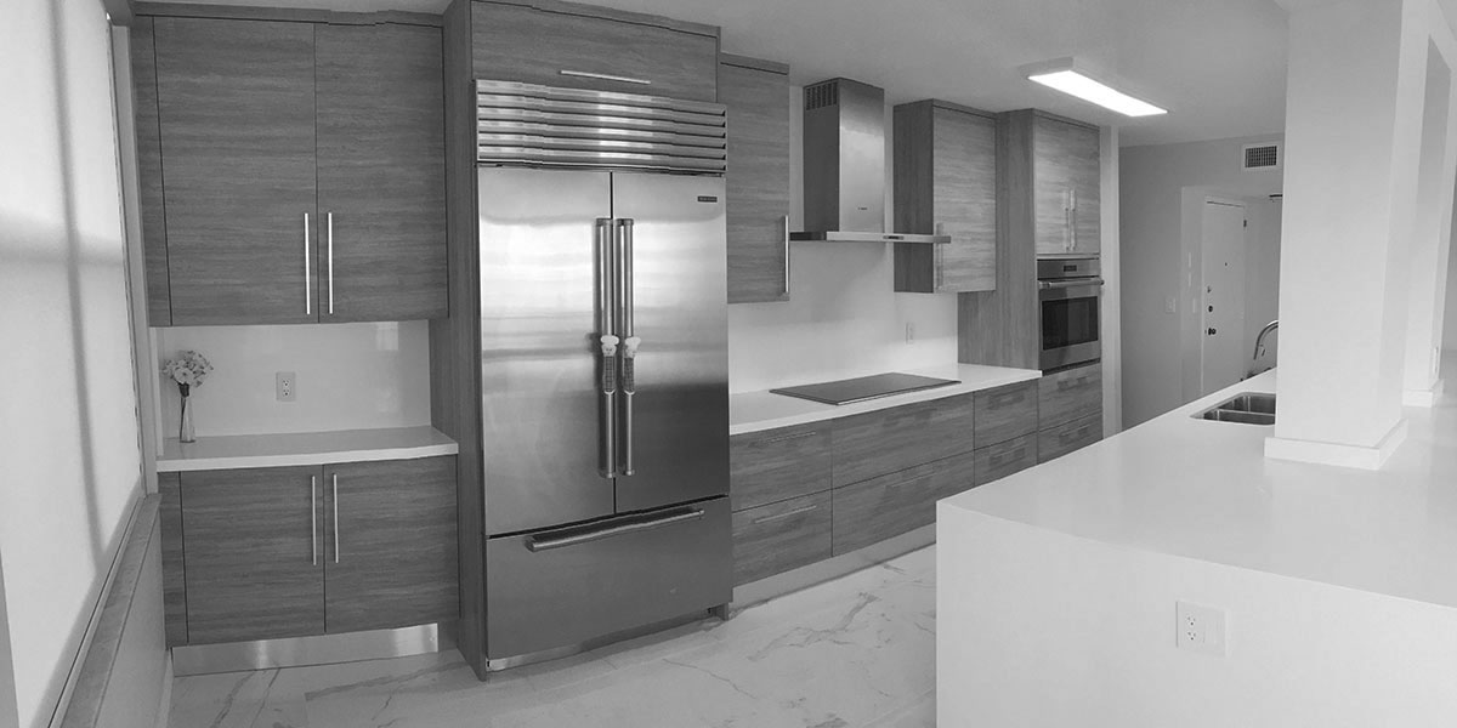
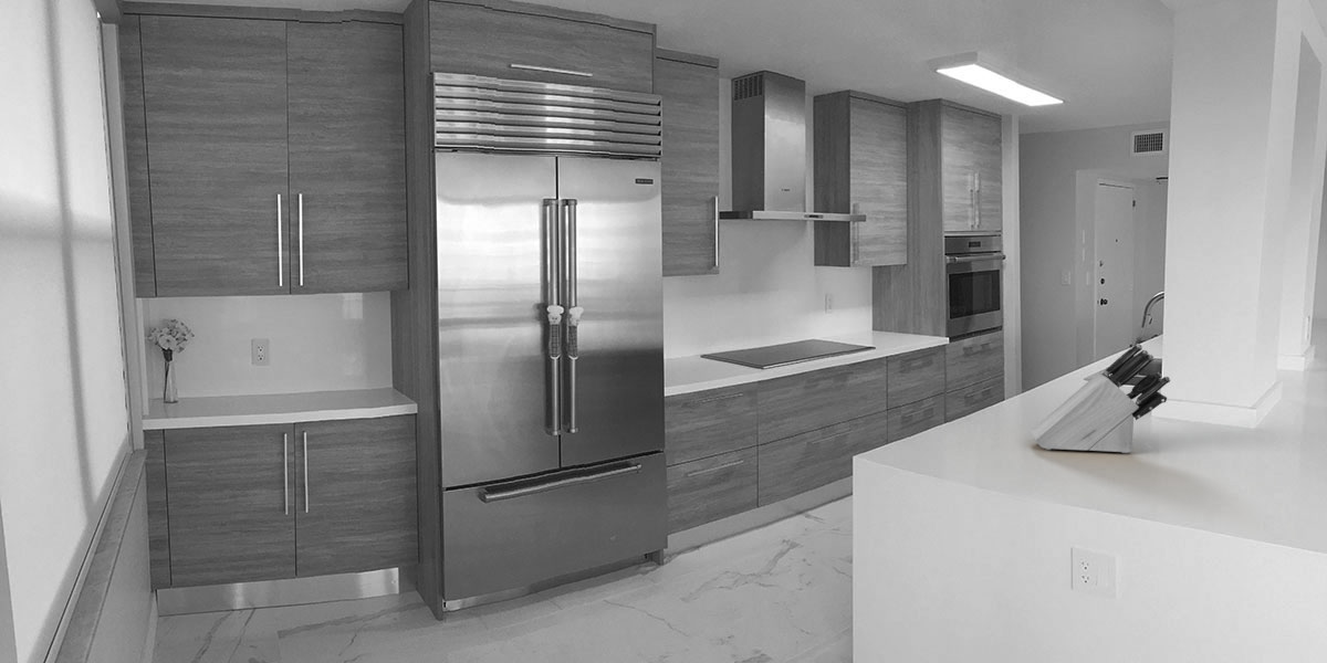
+ knife block (1098, 396)
